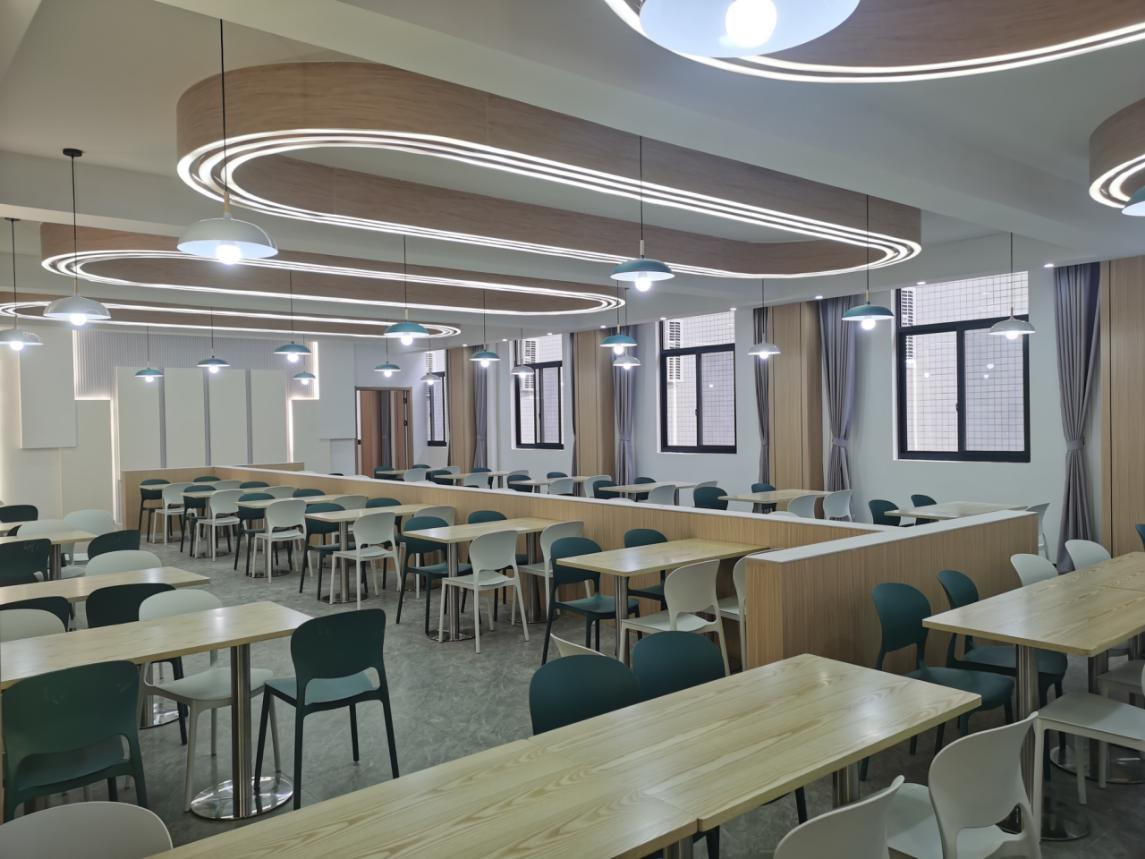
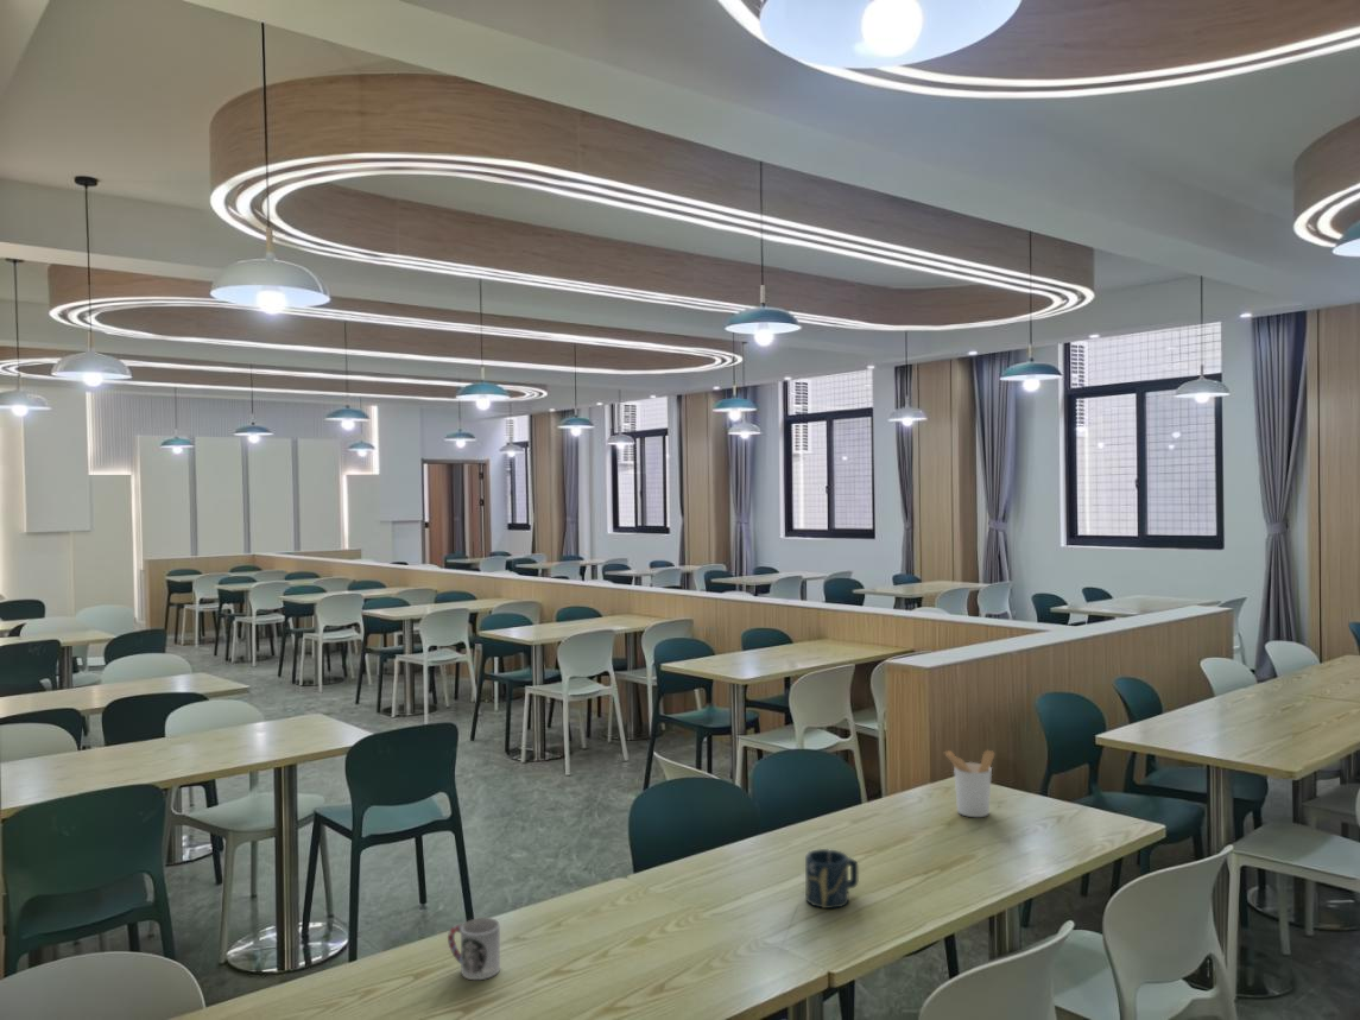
+ utensil holder (967, 780)
+ cup (473, 946)
+ cup (833, 876)
